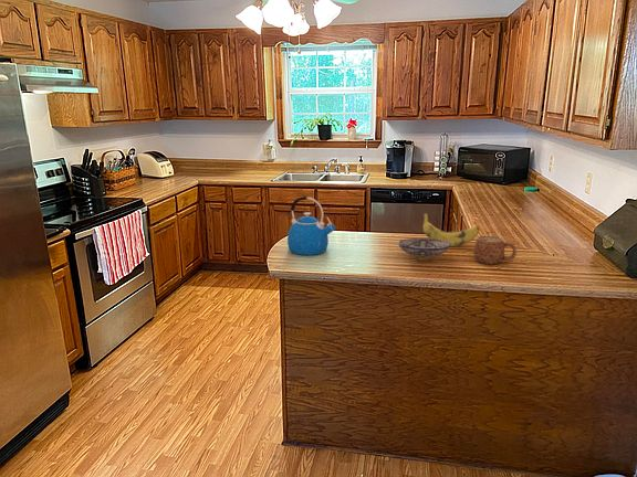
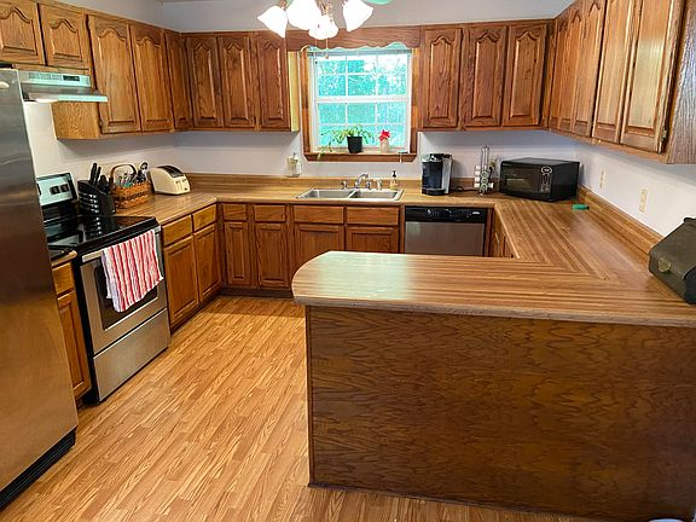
- mug (494, 250)
- banana (450, 232)
- bowl (422, 250)
- kettle (312, 224)
